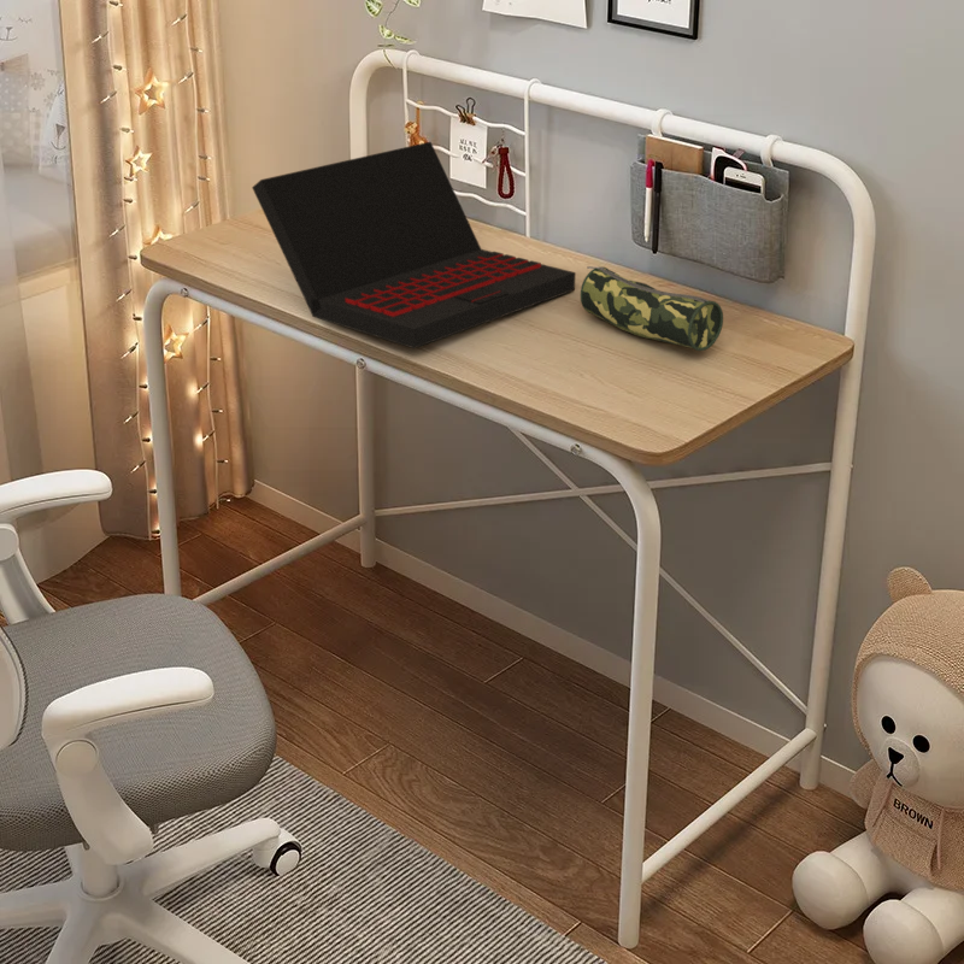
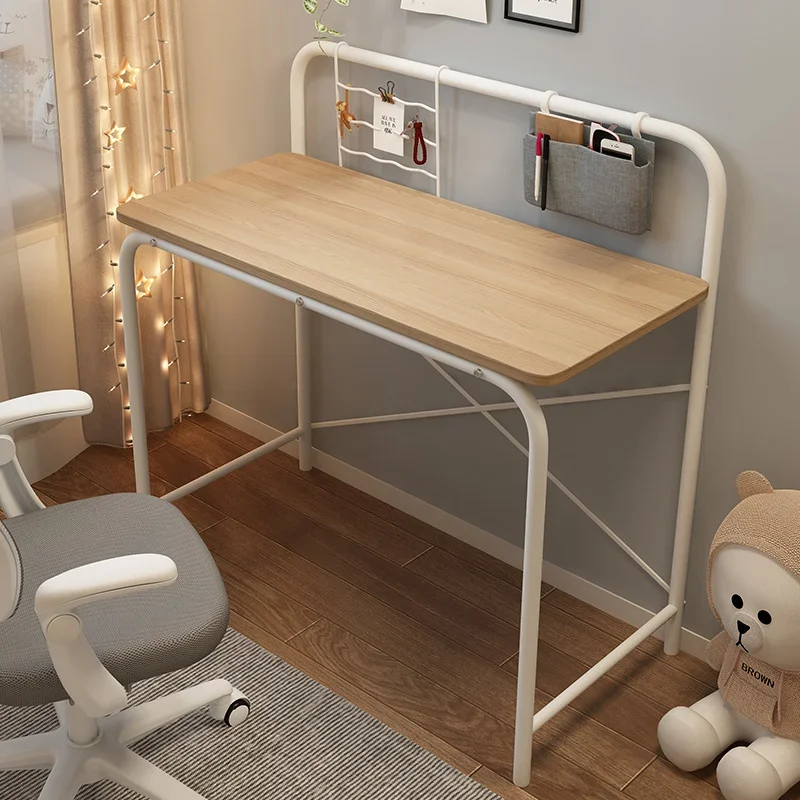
- pencil case (646, 308)
- laptop (417, 235)
